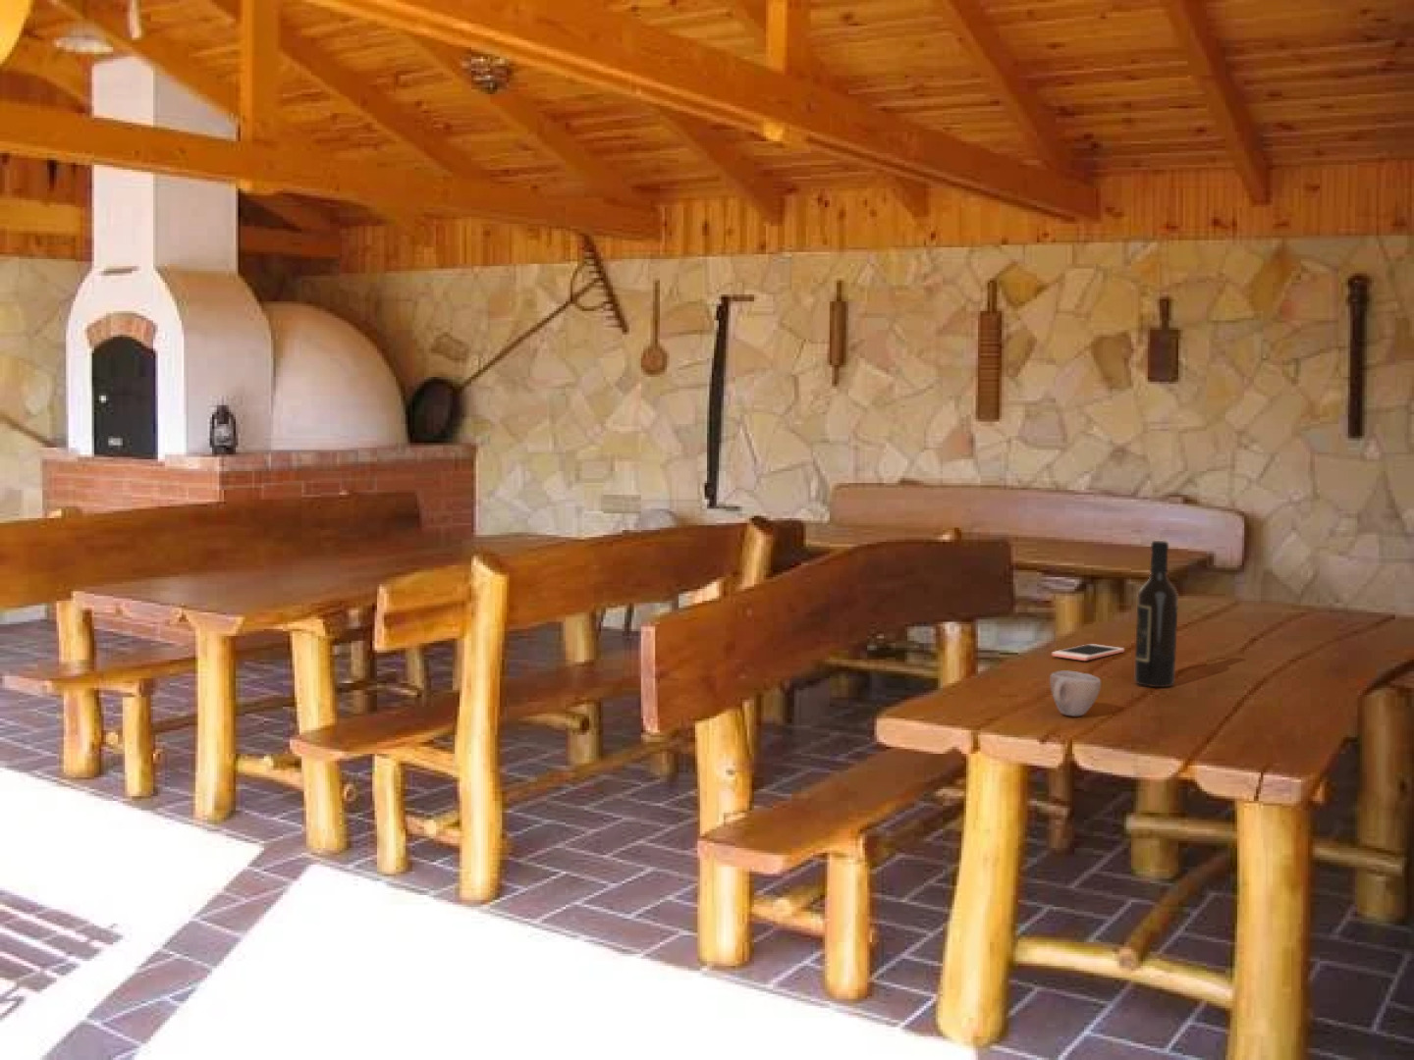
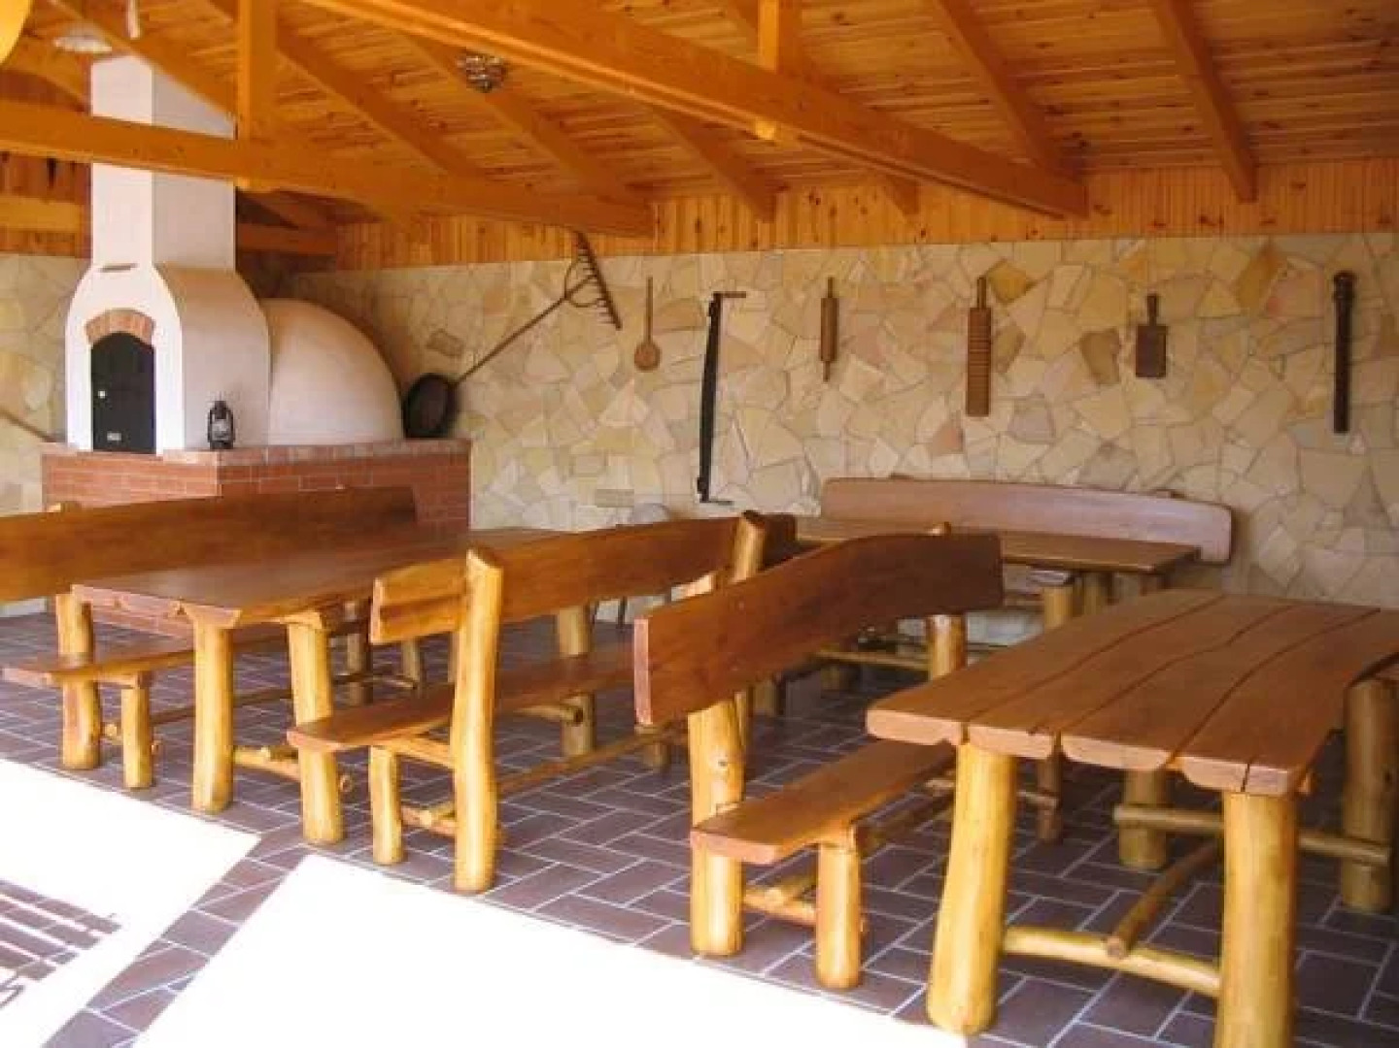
- wine bottle (1157, 612)
- cell phone (1088, 651)
- cup (1071, 695)
